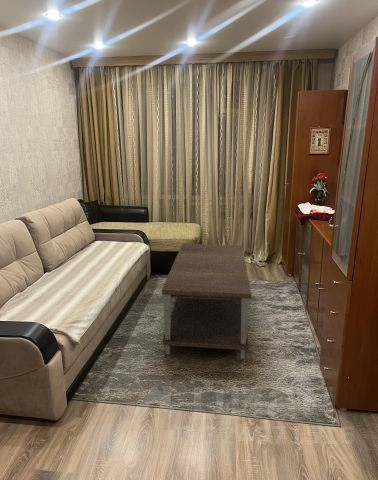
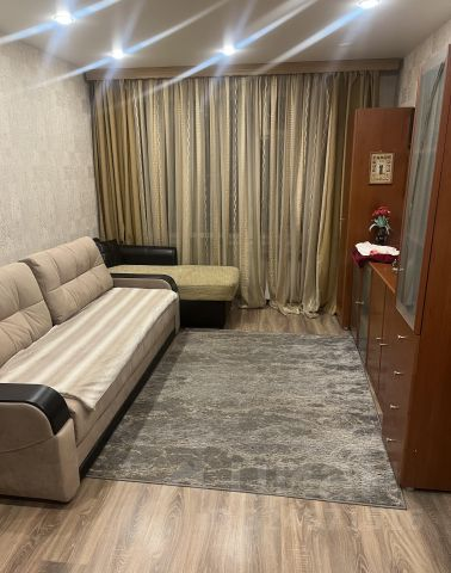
- coffee table (209, 291)
